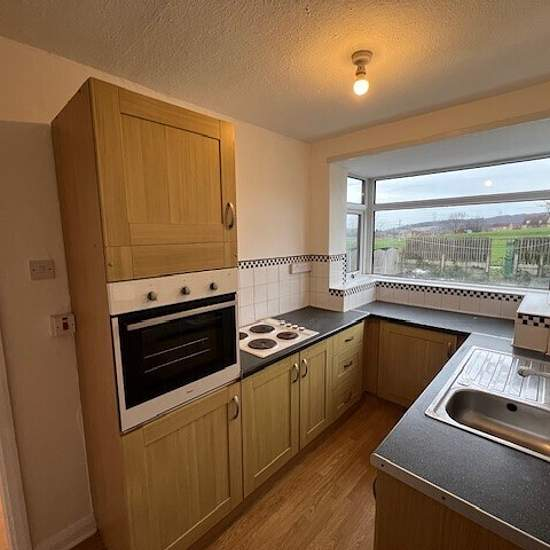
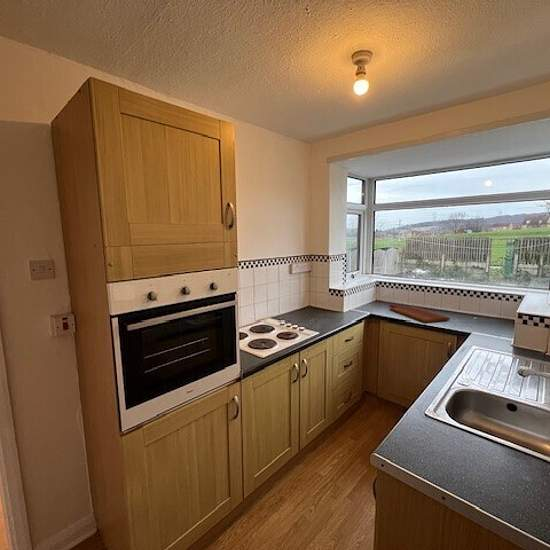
+ cutting board (416, 313)
